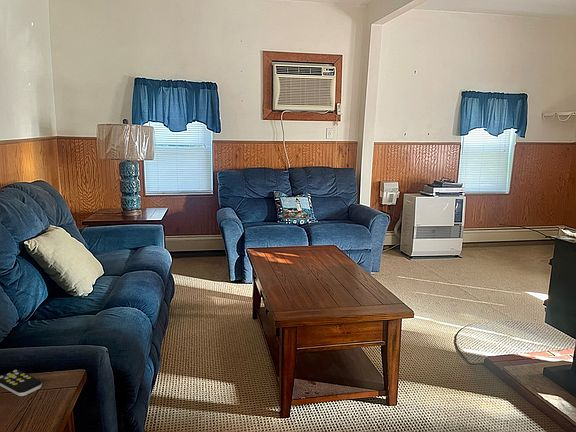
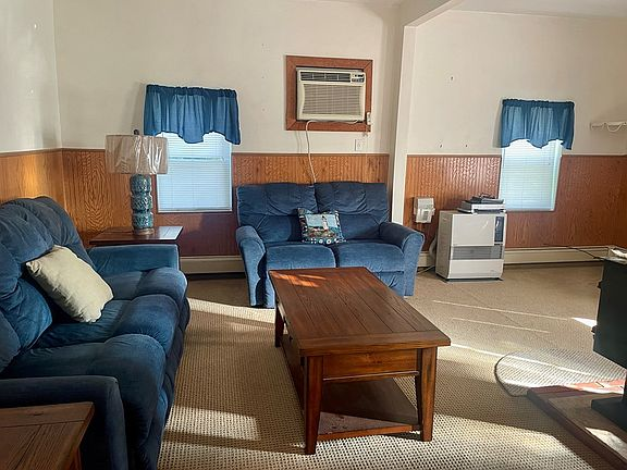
- remote control (19, 382)
